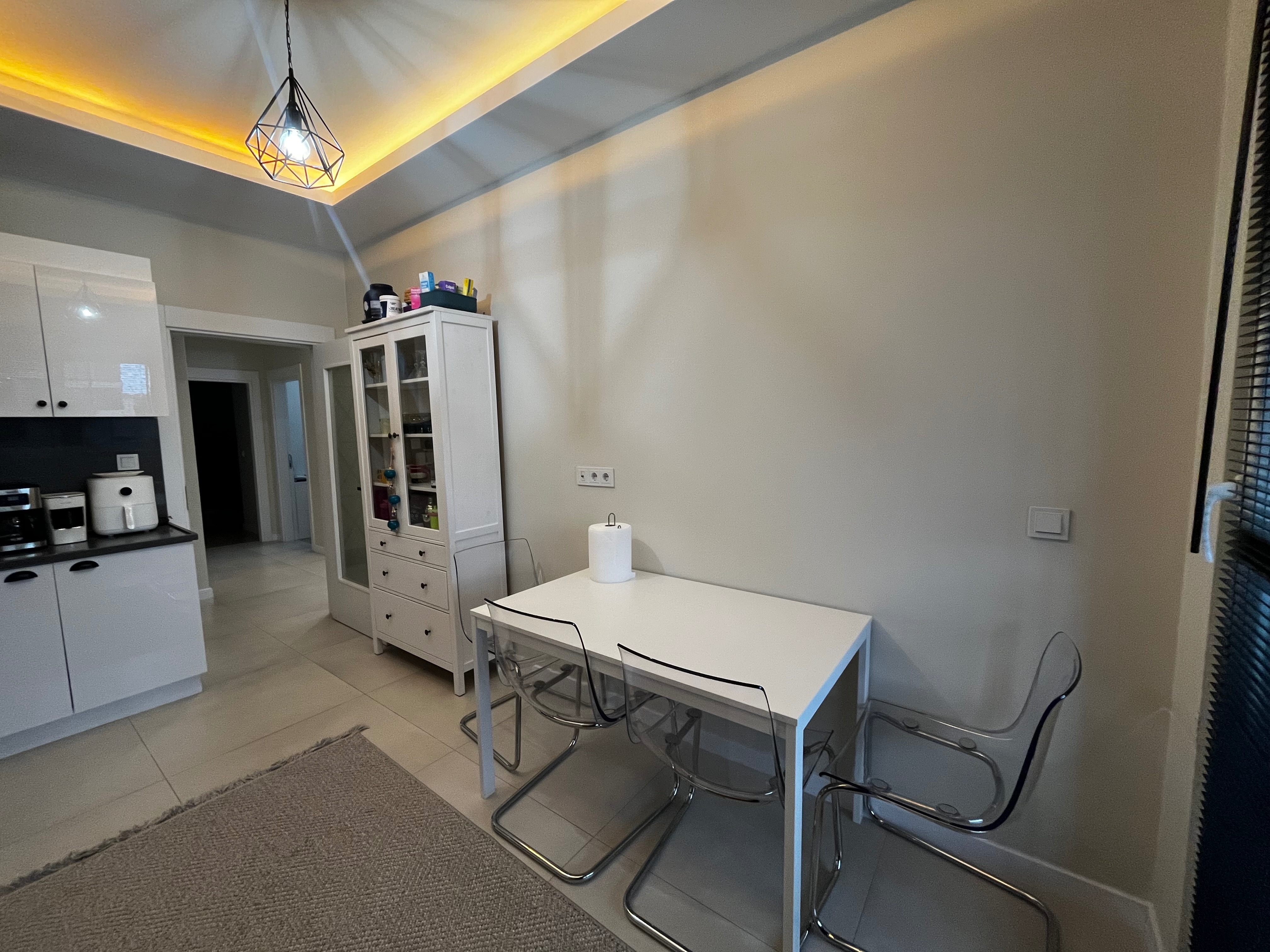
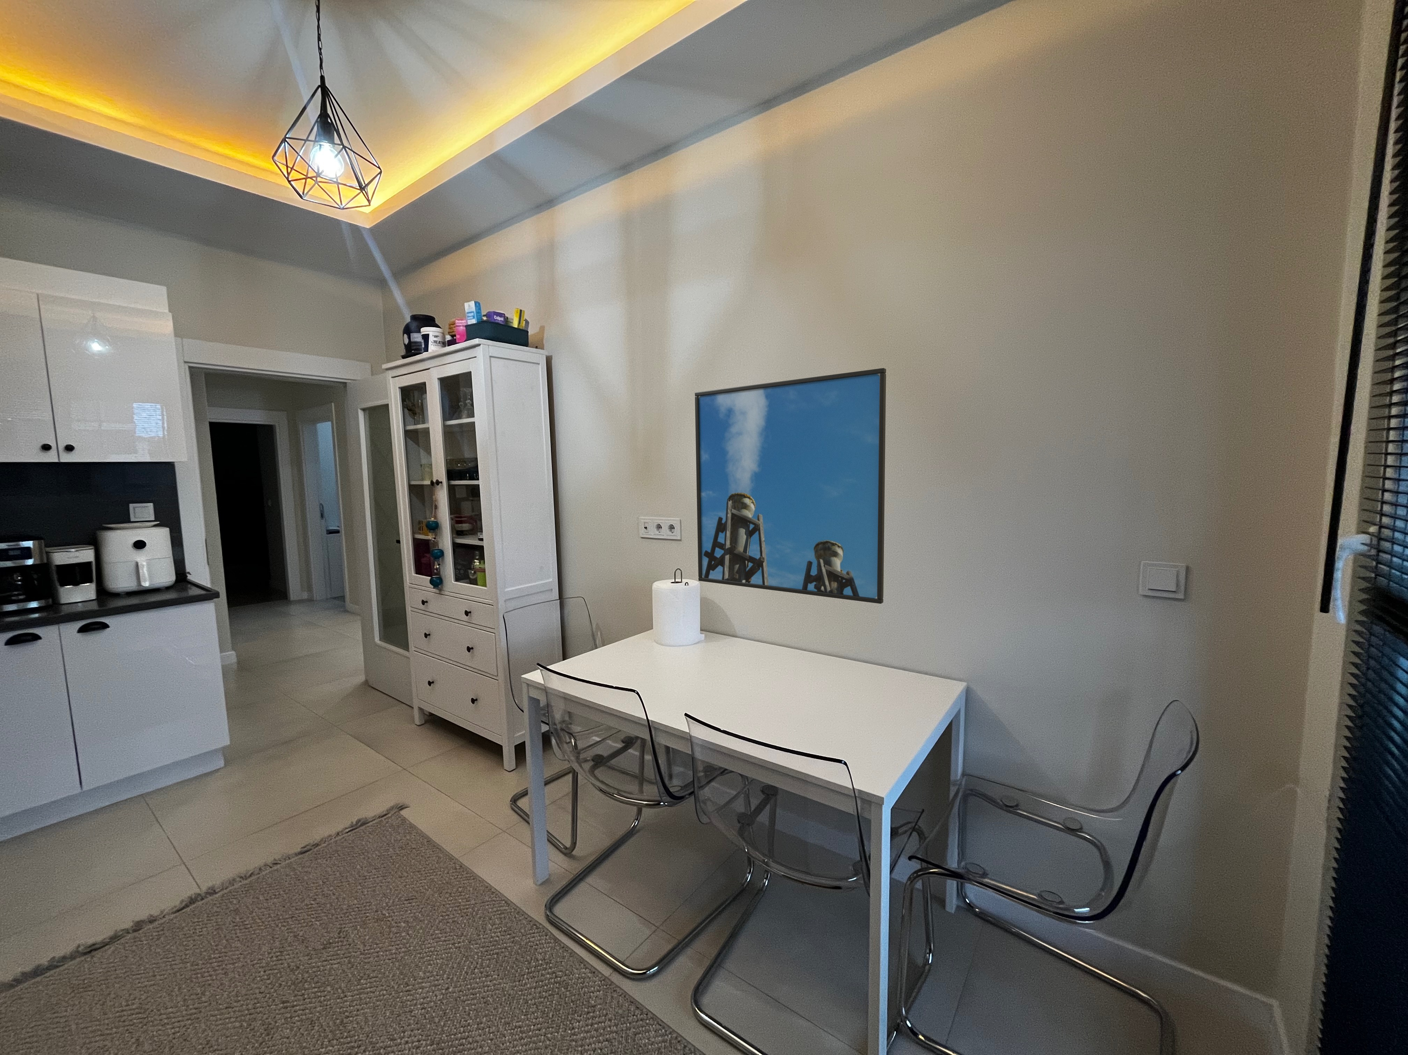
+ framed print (780, 488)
